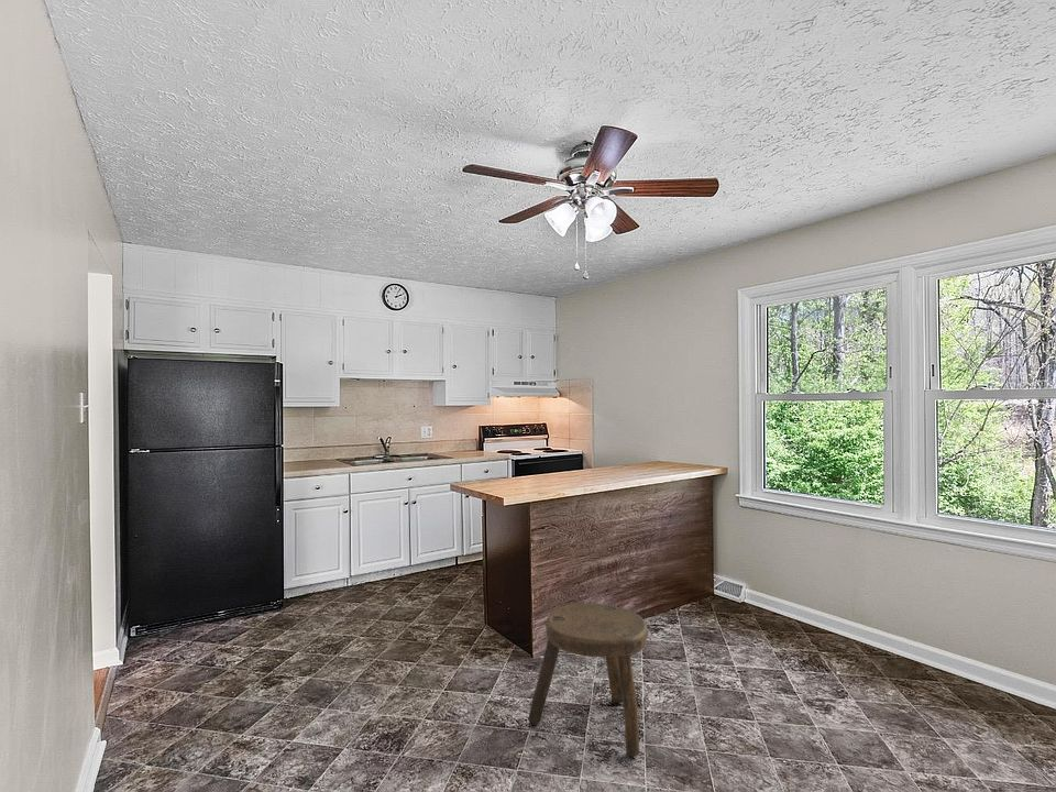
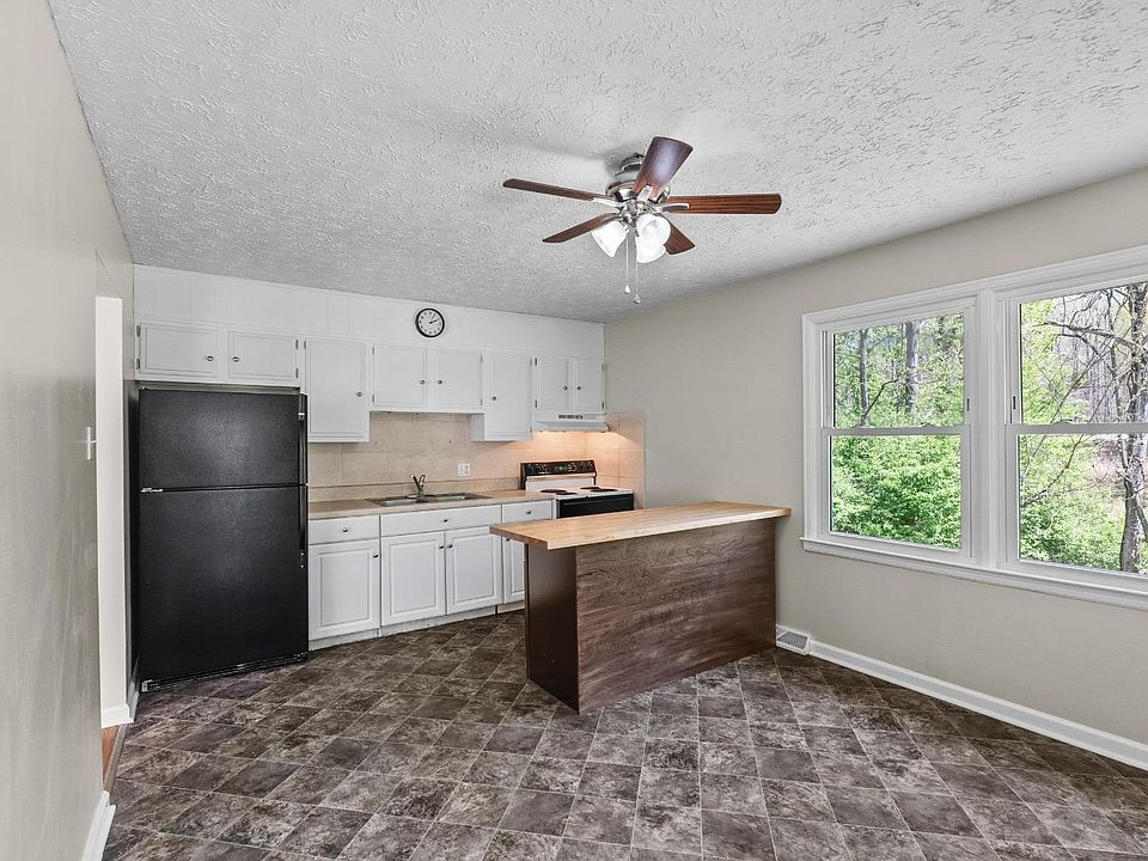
- stool (587, 656)
